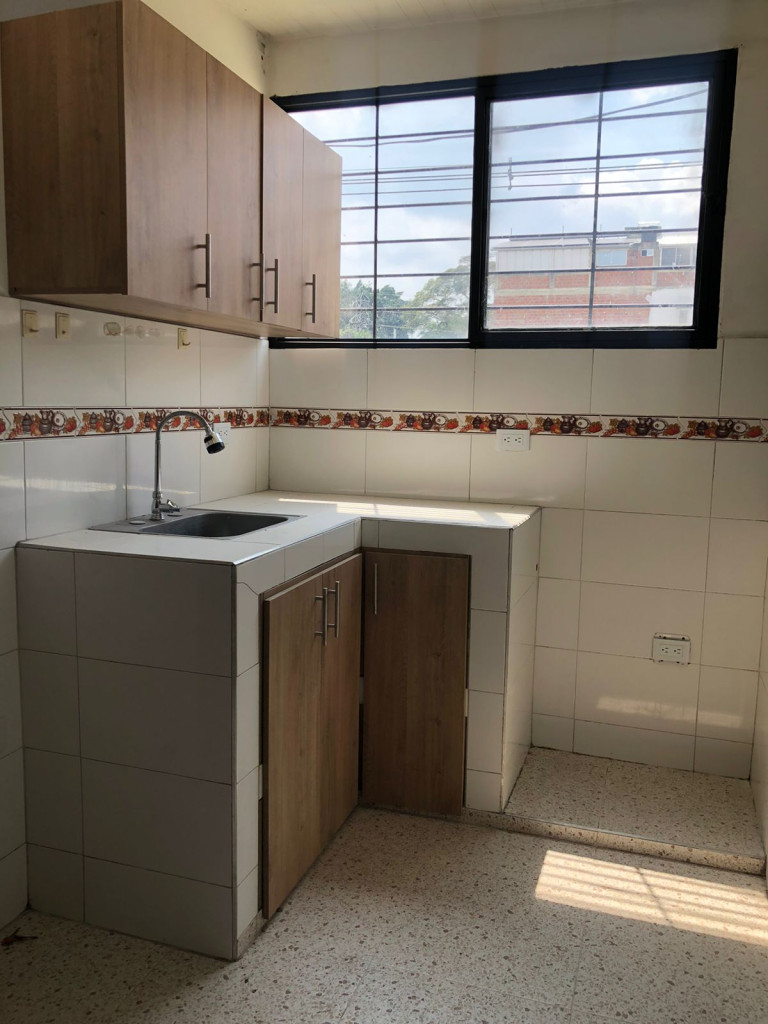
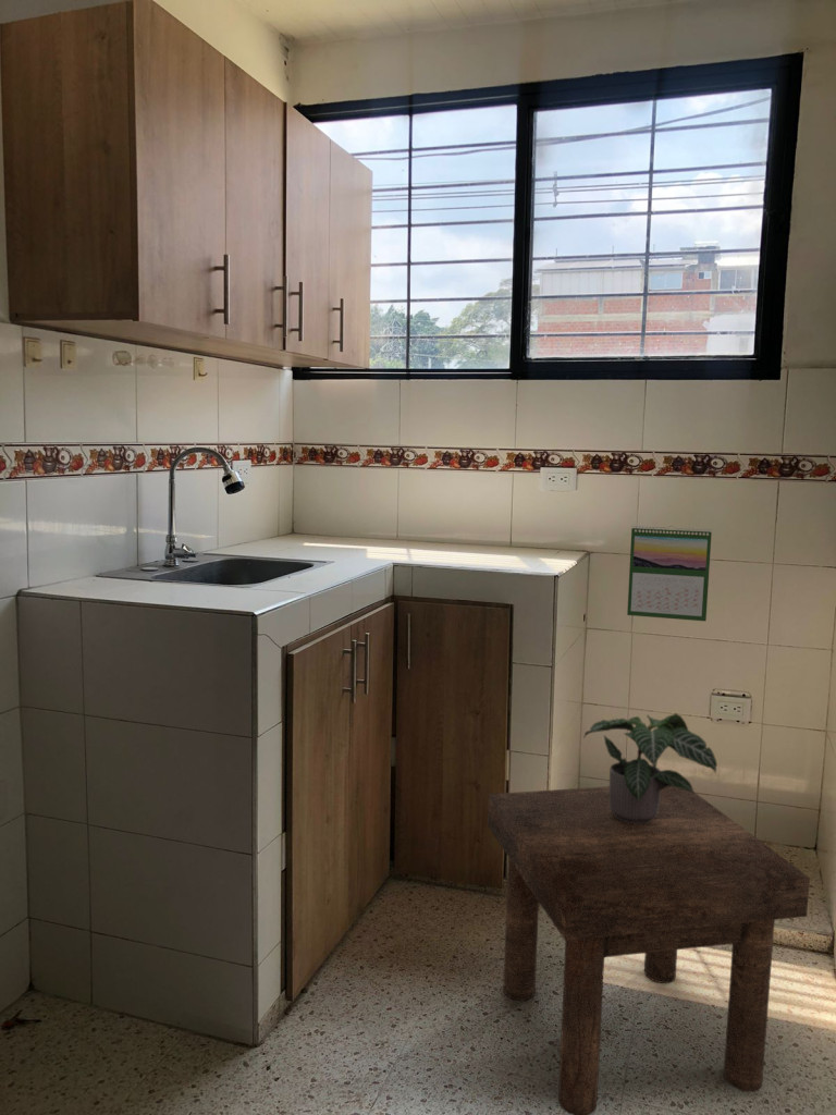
+ calendar (668, 572)
+ potted plant (647, 767)
+ stool (627, 932)
